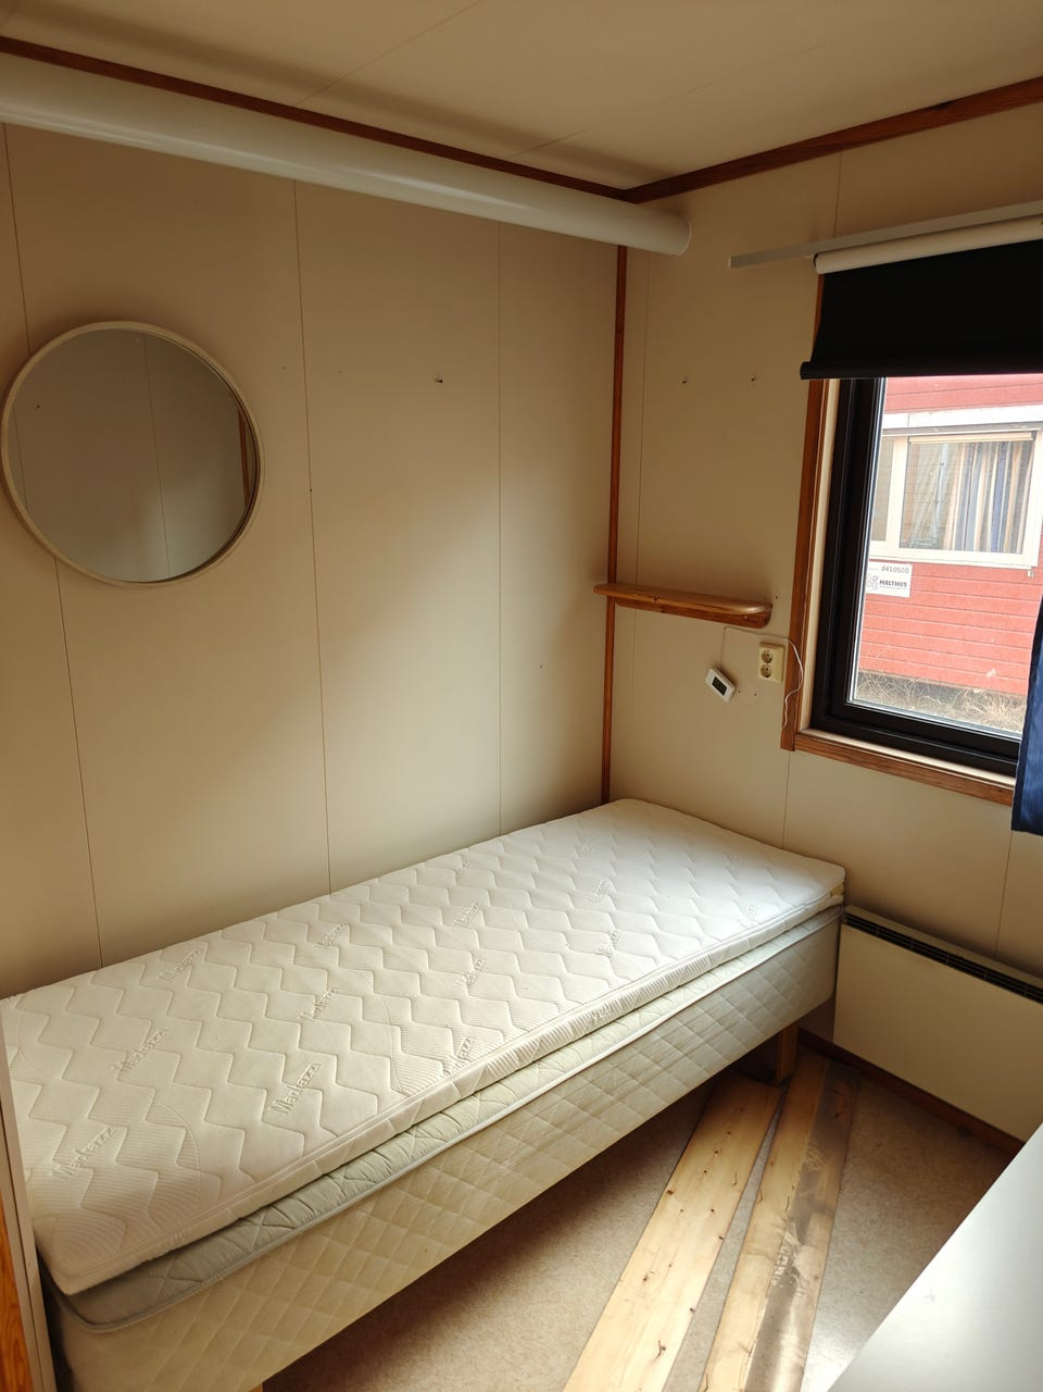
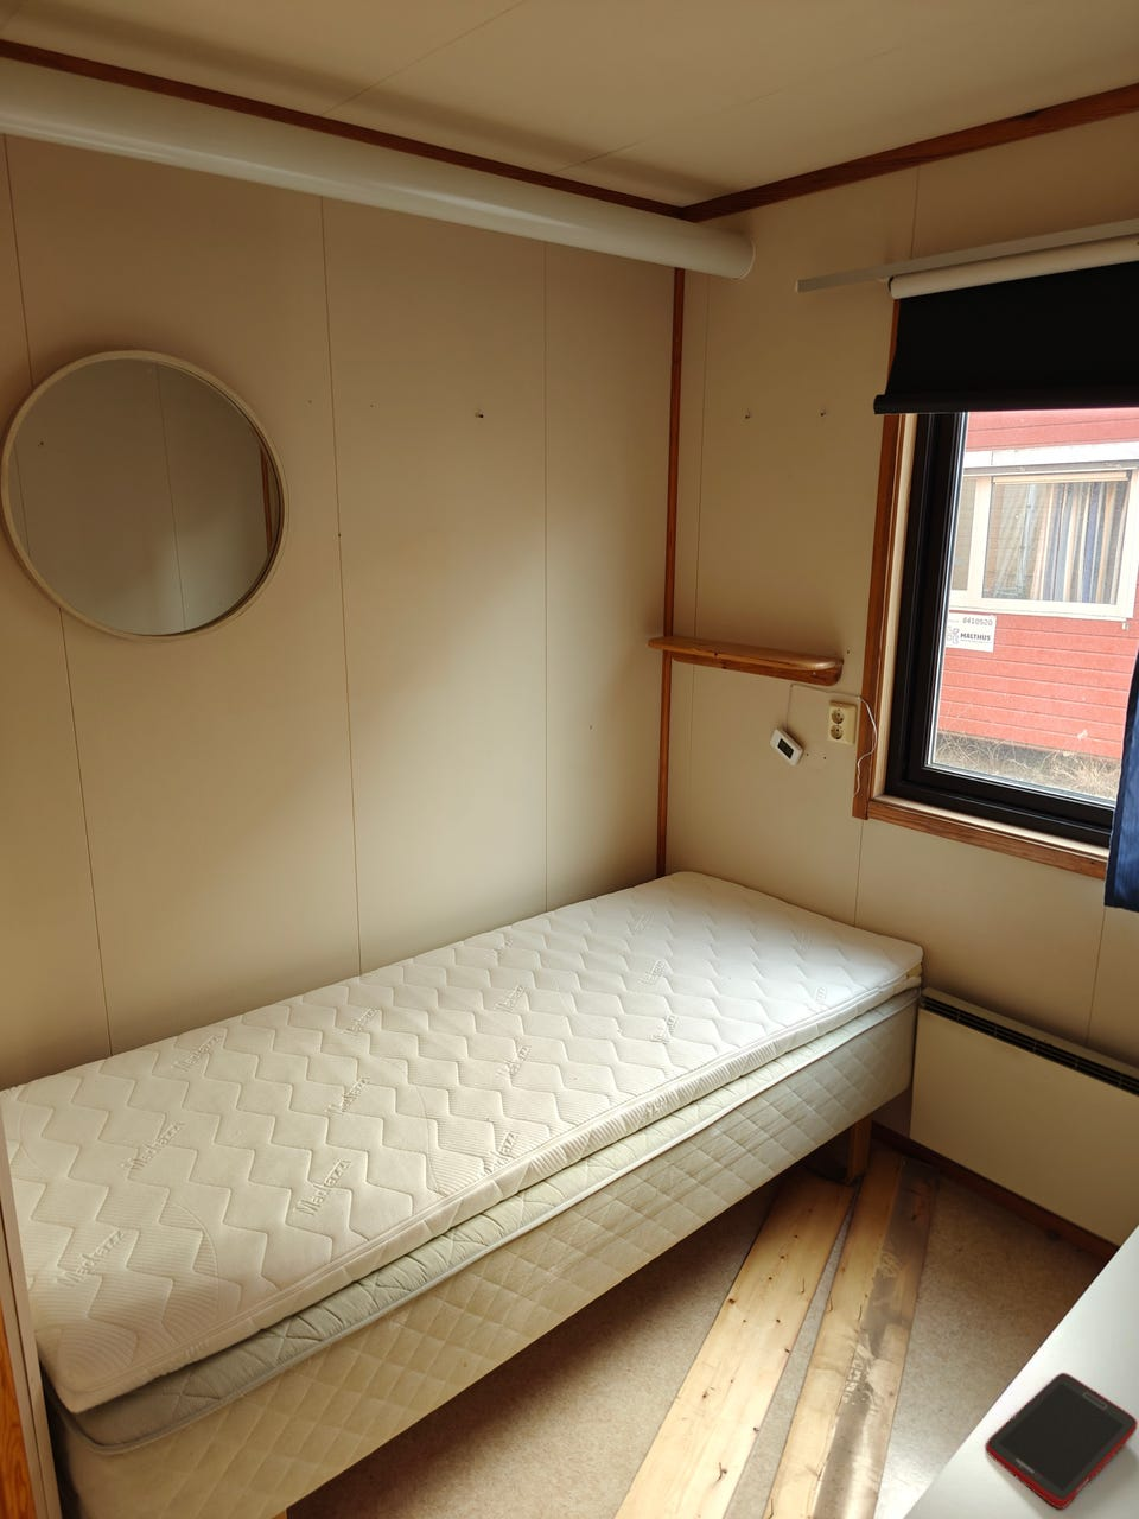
+ cell phone (1062, 1436)
